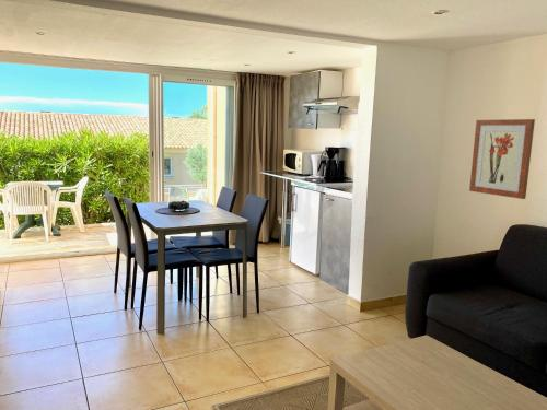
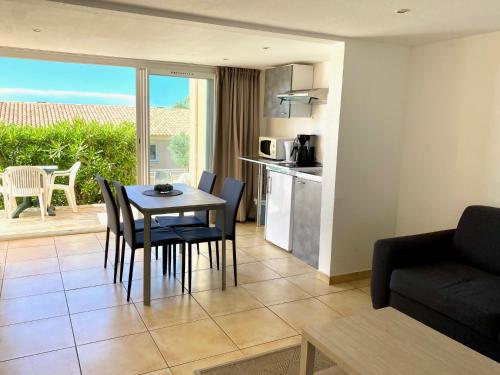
- wall art (499, 157)
